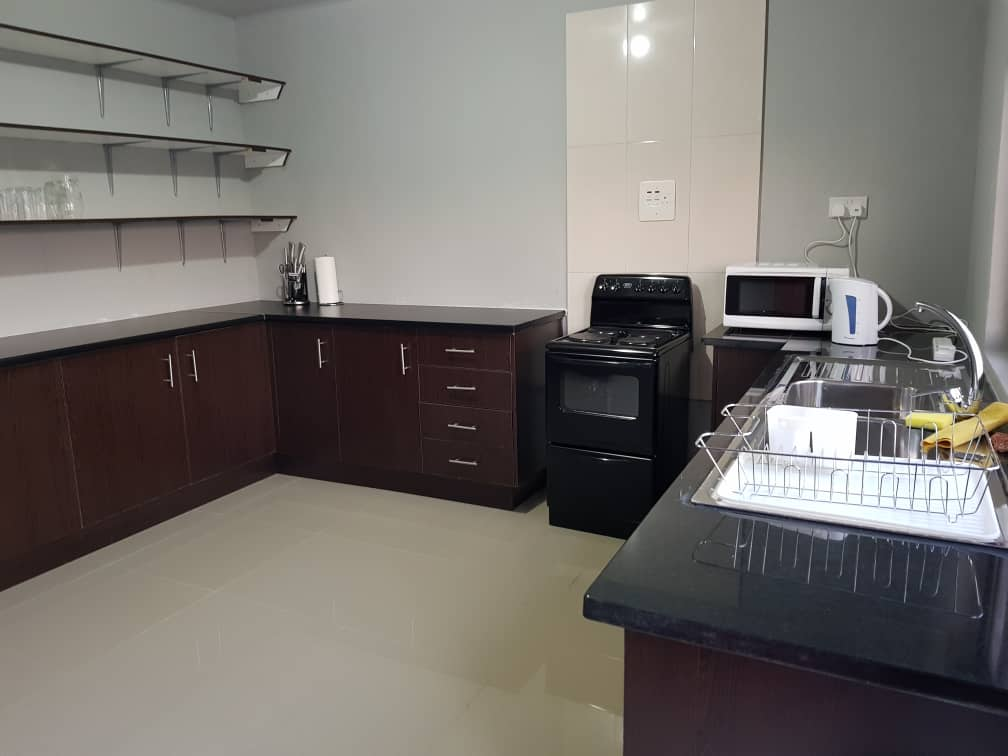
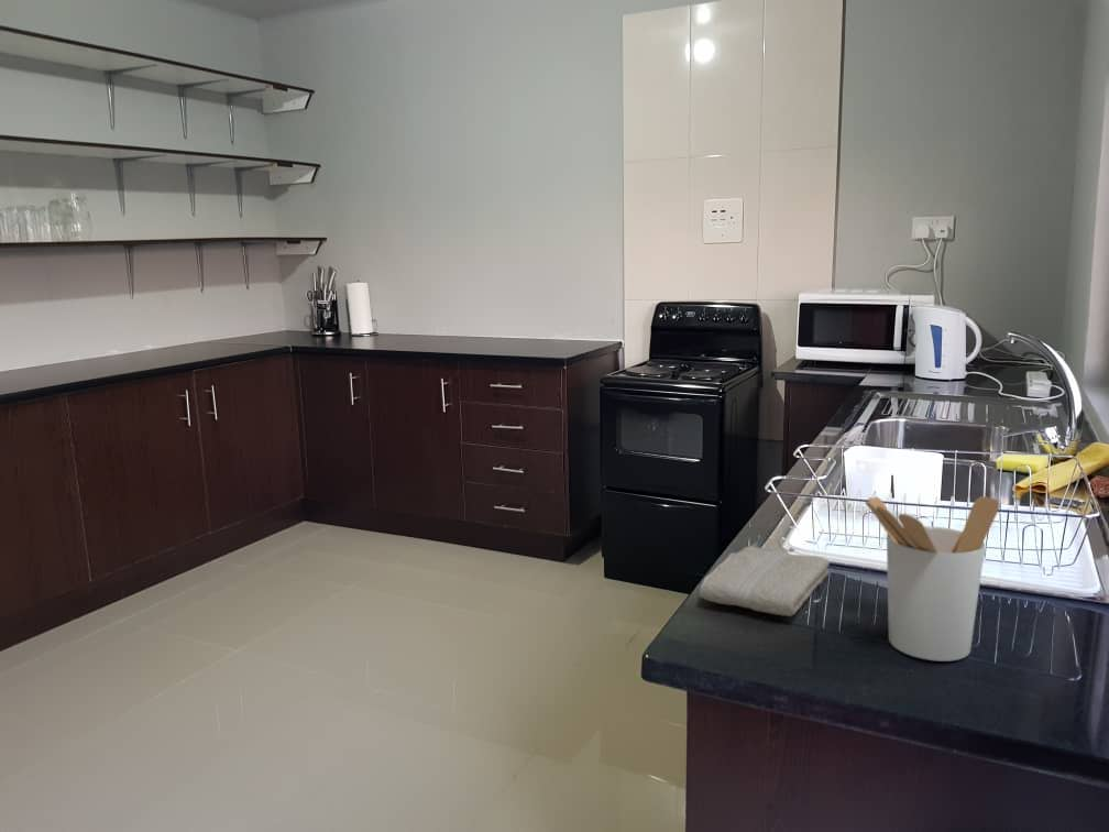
+ washcloth (767, 577)
+ utensil holder (920, 571)
